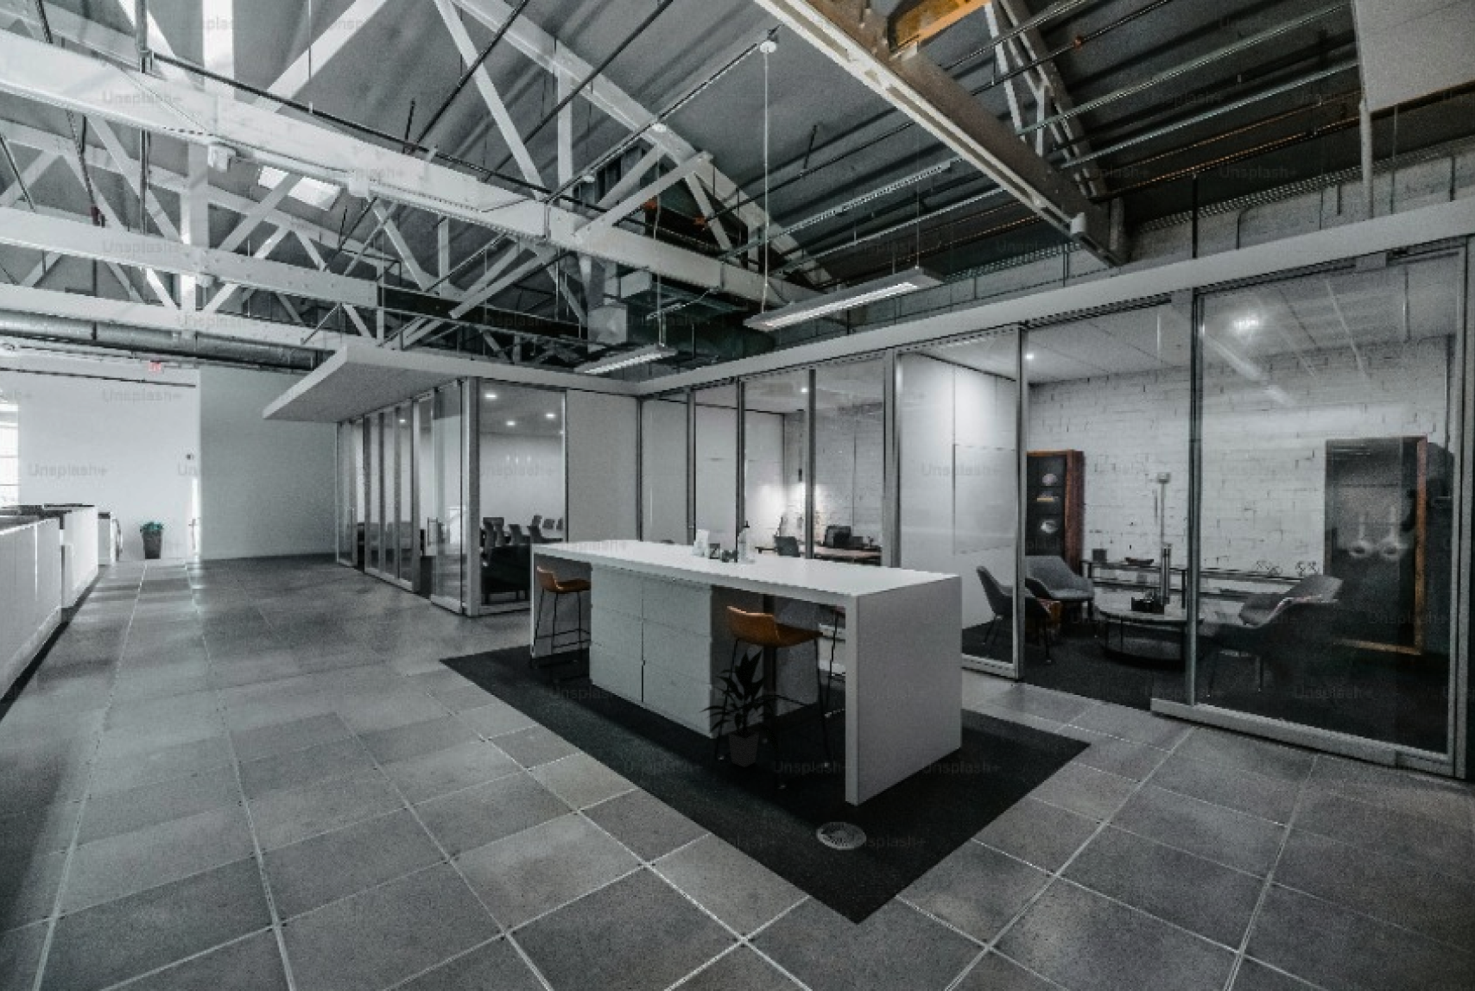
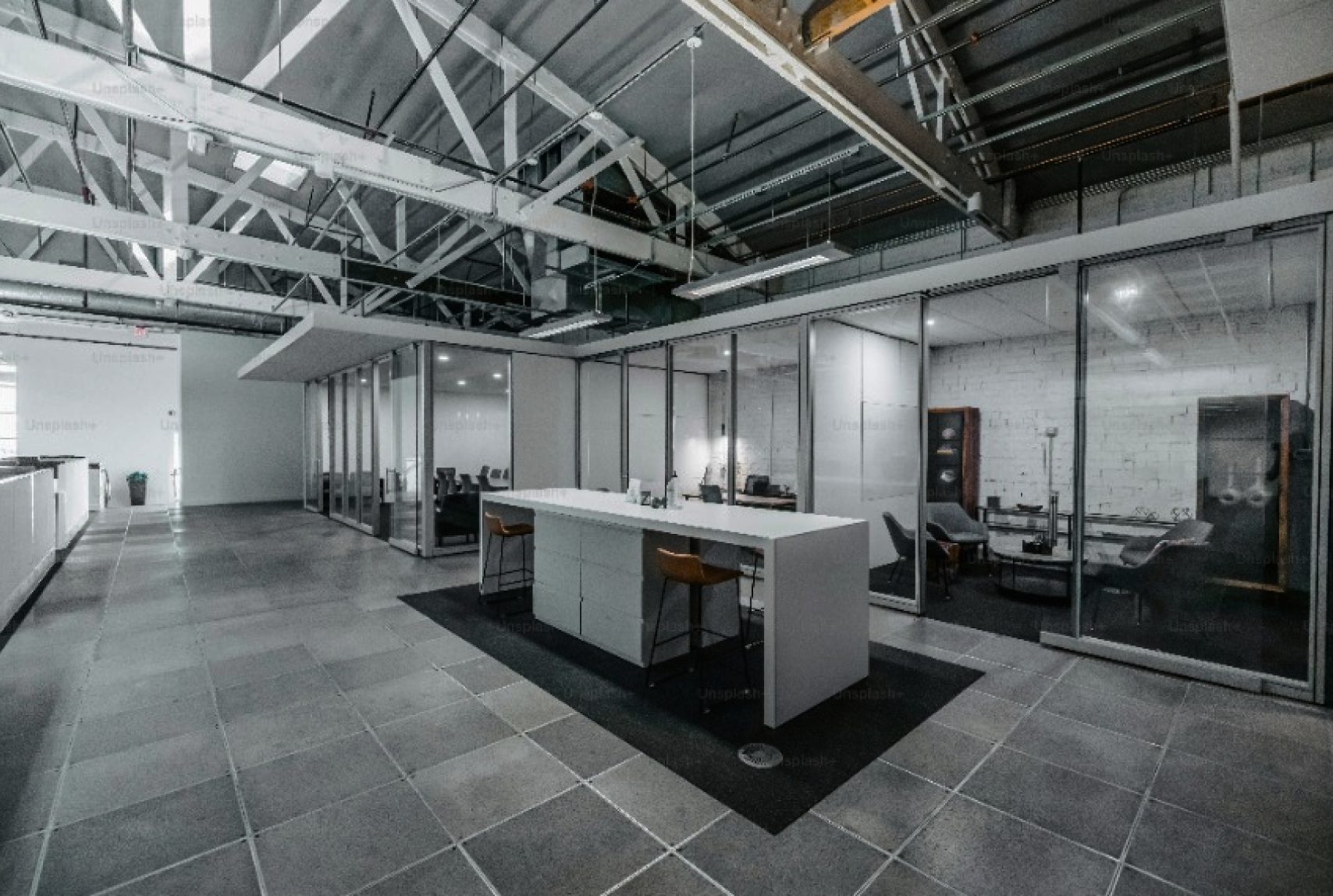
- indoor plant (746, 708)
